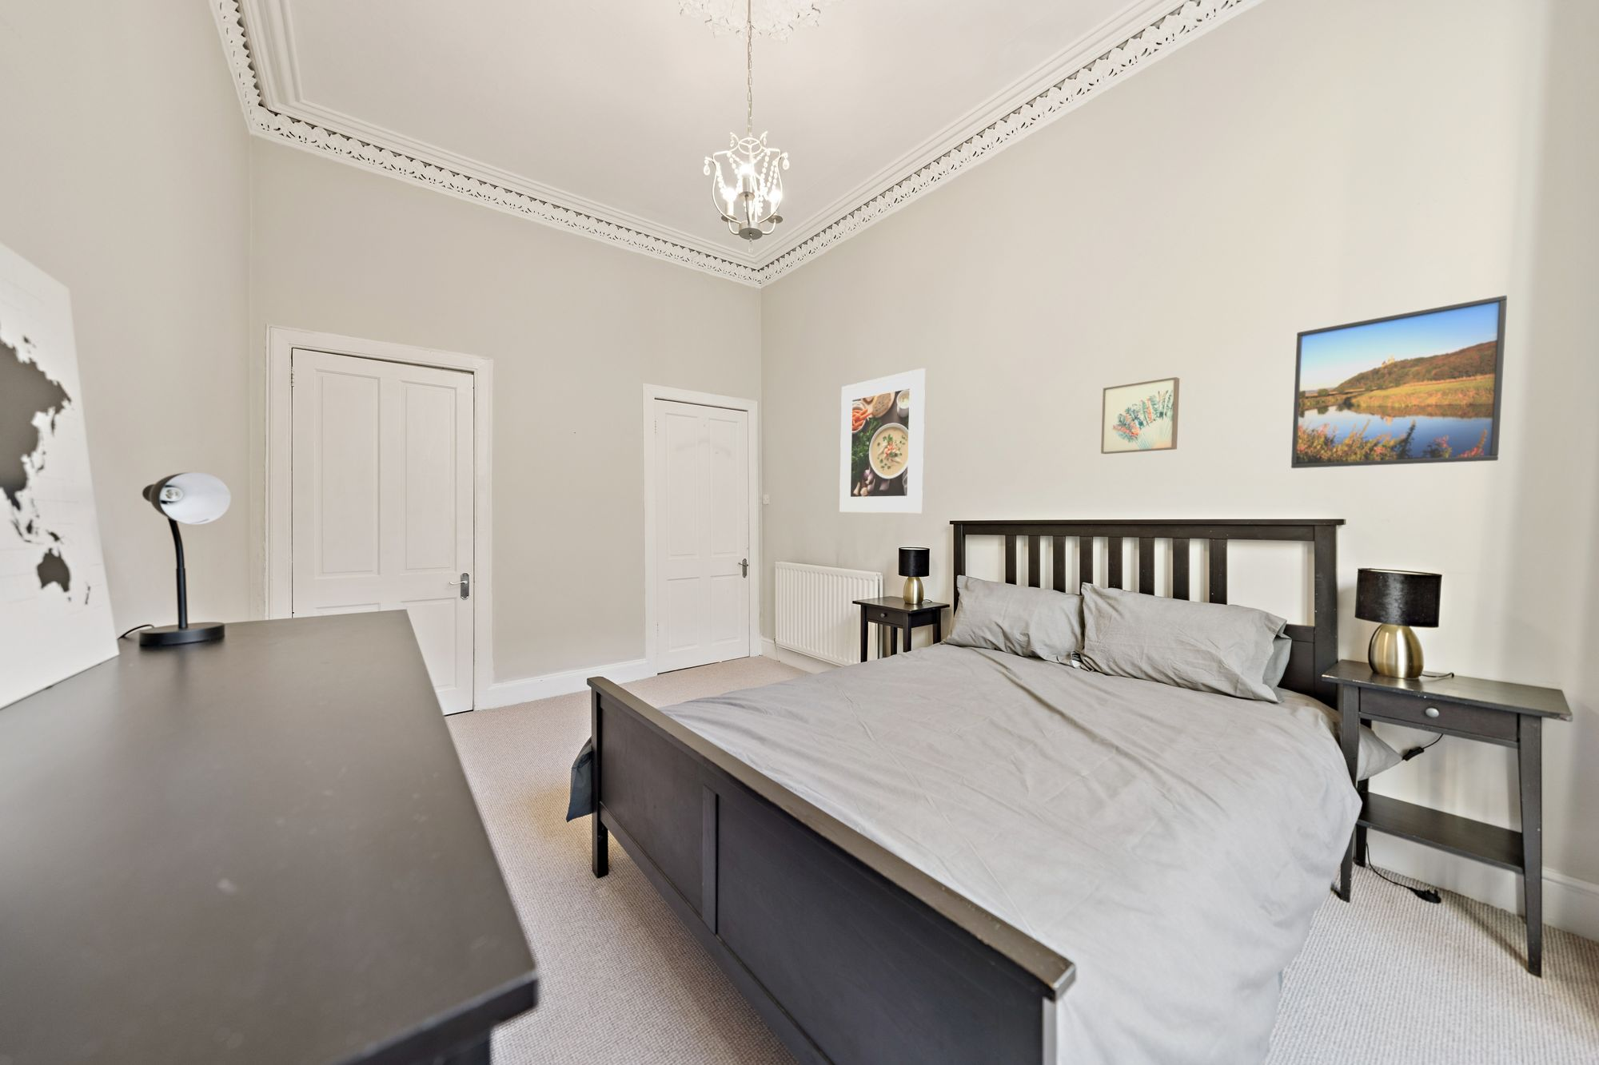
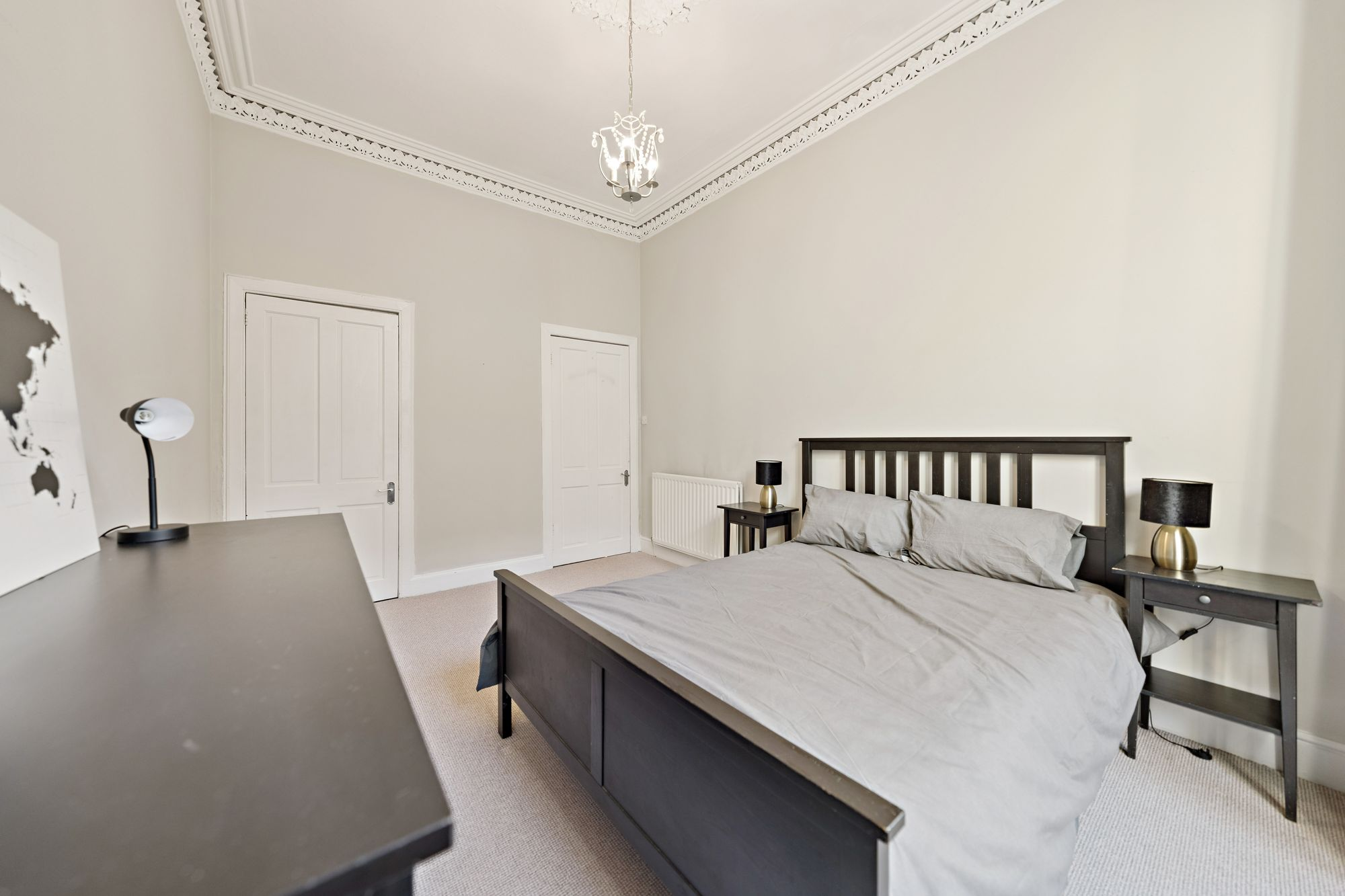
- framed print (879, 445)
- wall art (1139, 417)
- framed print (1387, 391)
